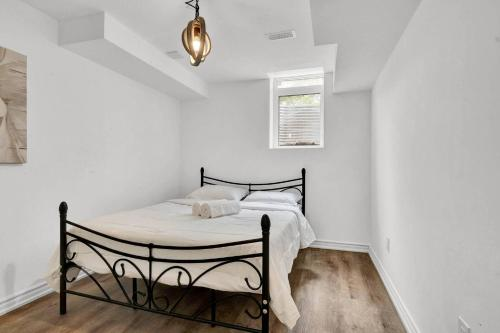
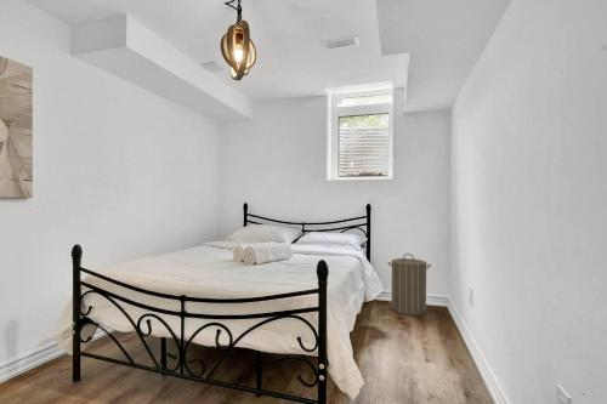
+ laundry hamper (408, 281)
